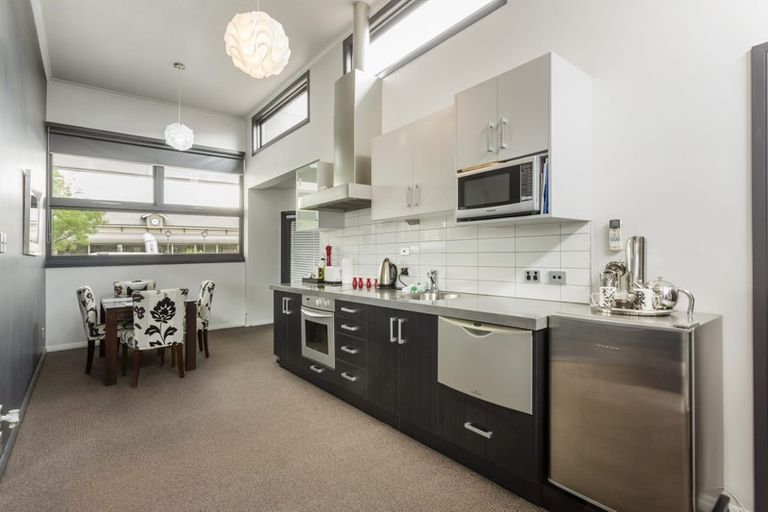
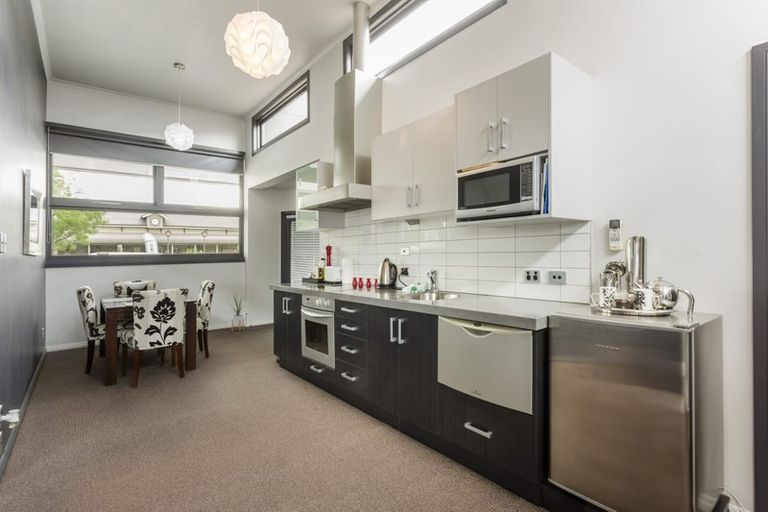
+ house plant (238, 310)
